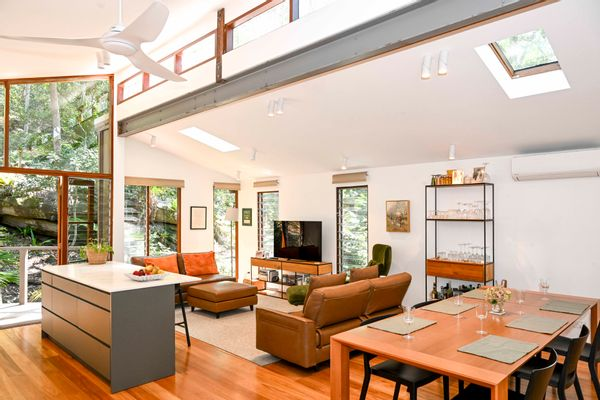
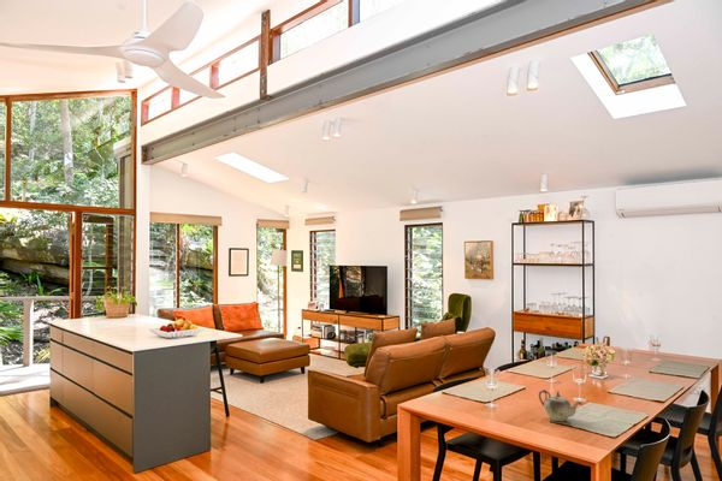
+ teapot (560, 405)
